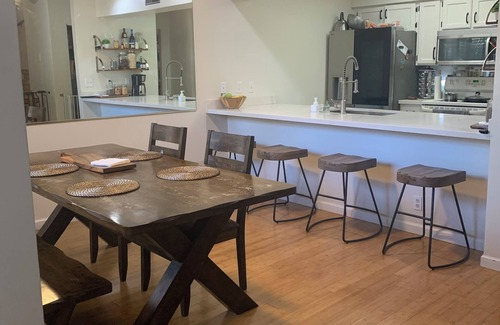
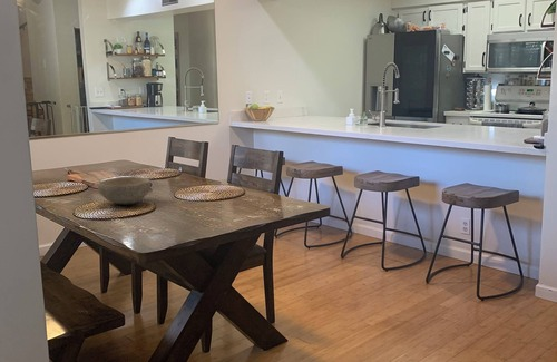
+ bowl (124, 192)
